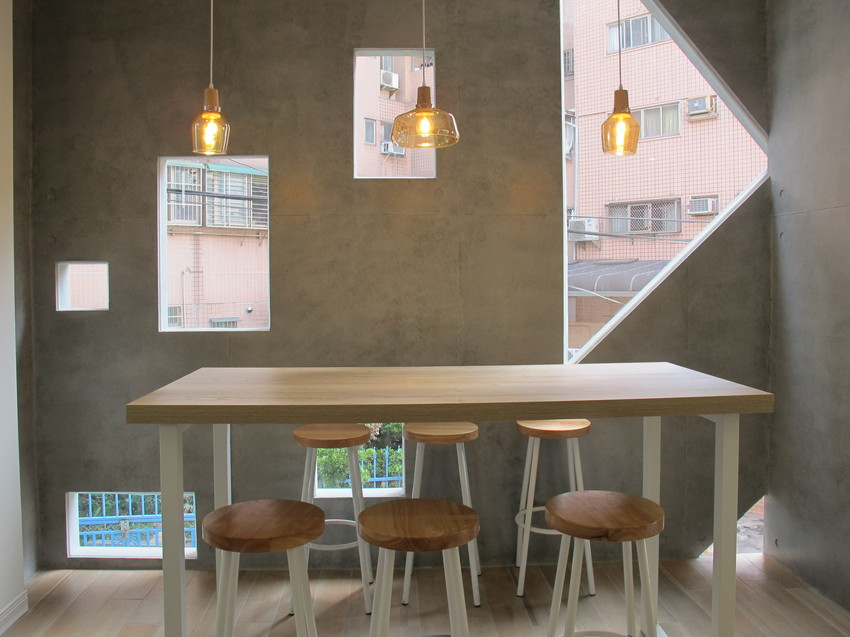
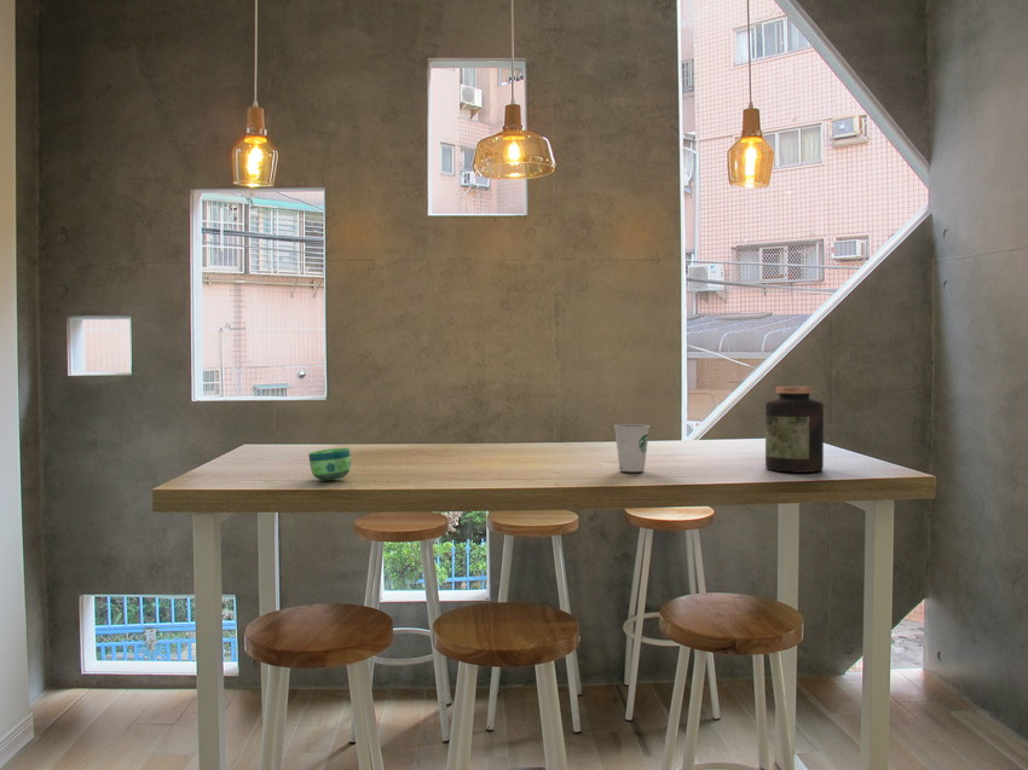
+ dixie cup (631, 447)
+ jar (793, 427)
+ cup (327, 463)
